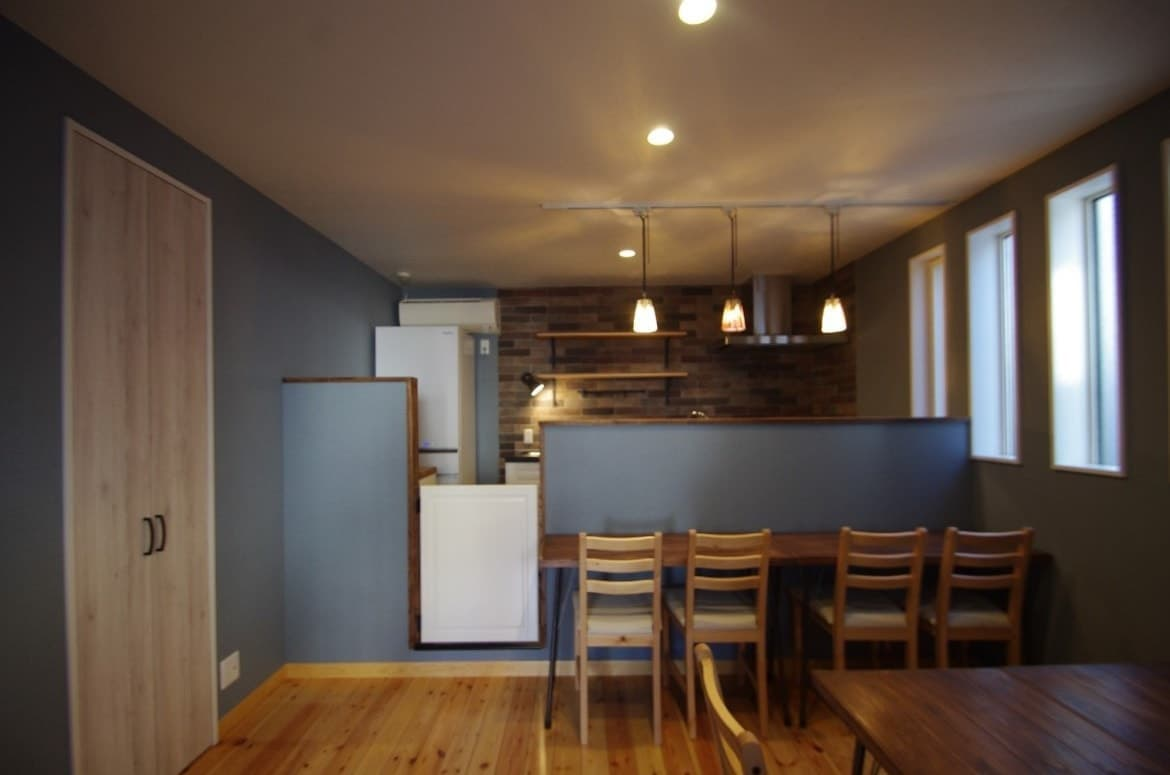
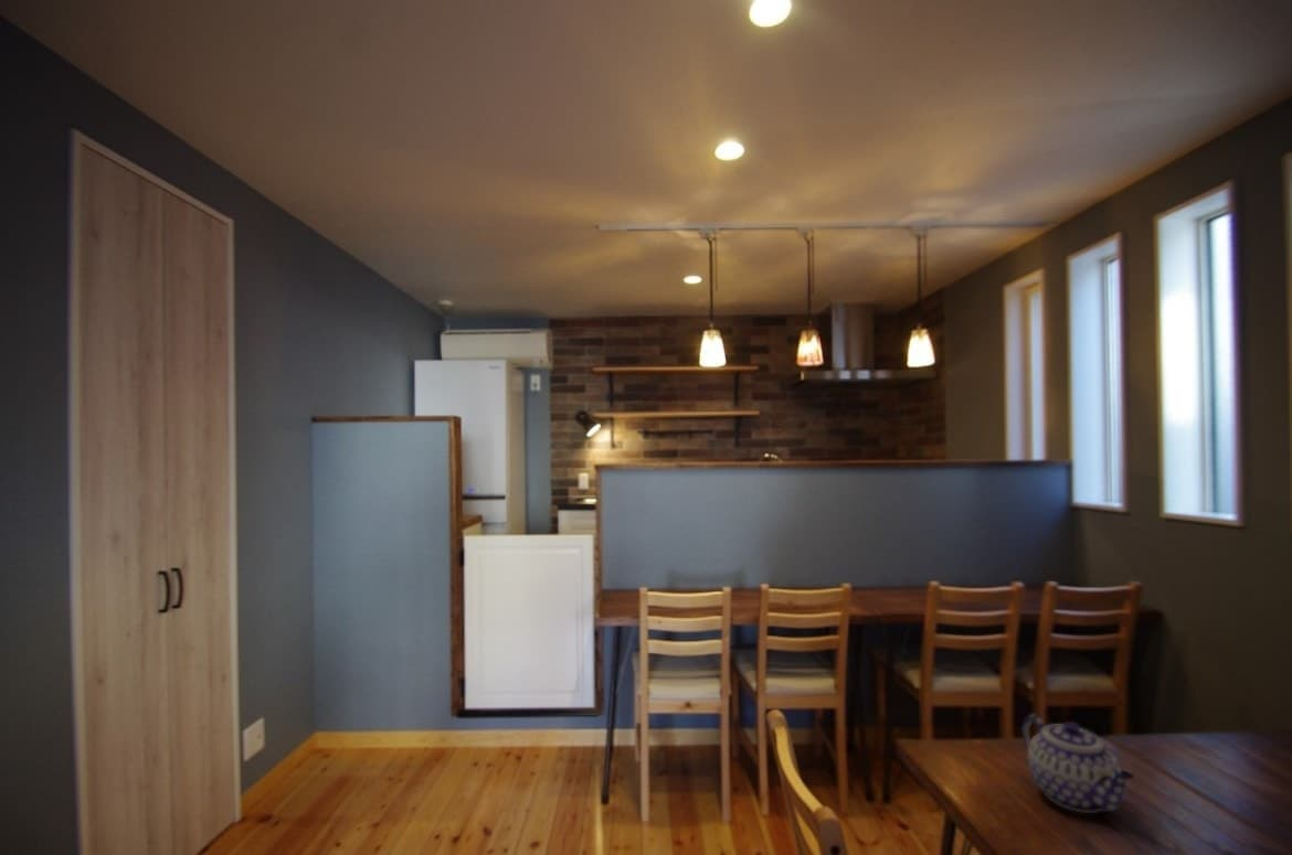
+ teapot (1072, 760)
